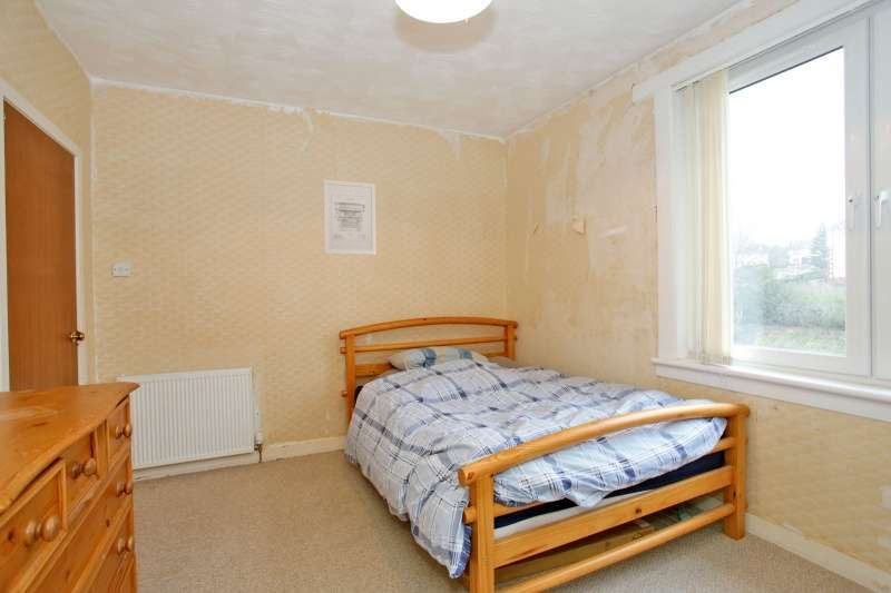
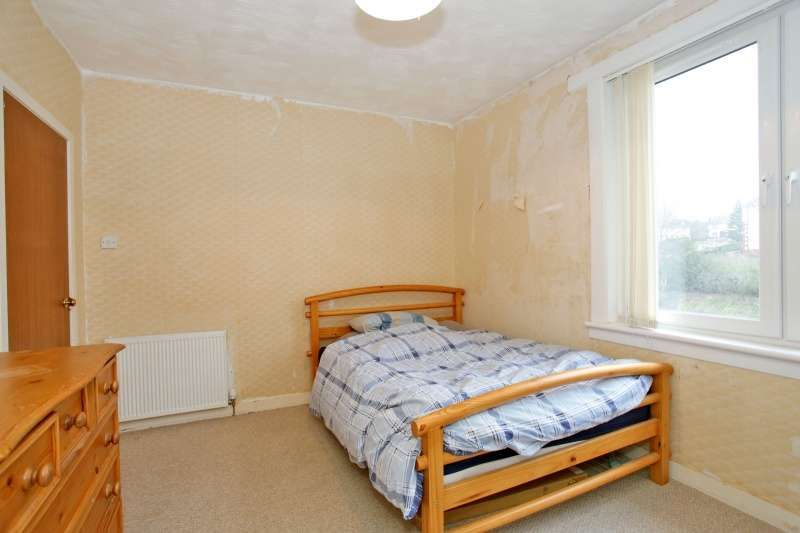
- wall art (350, 217)
